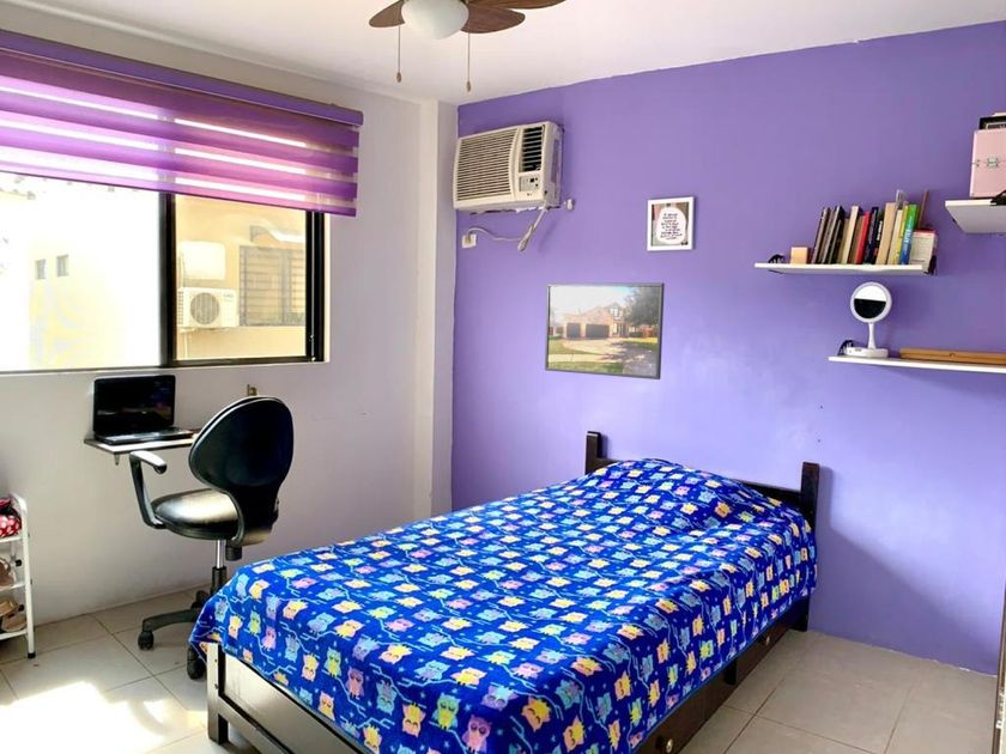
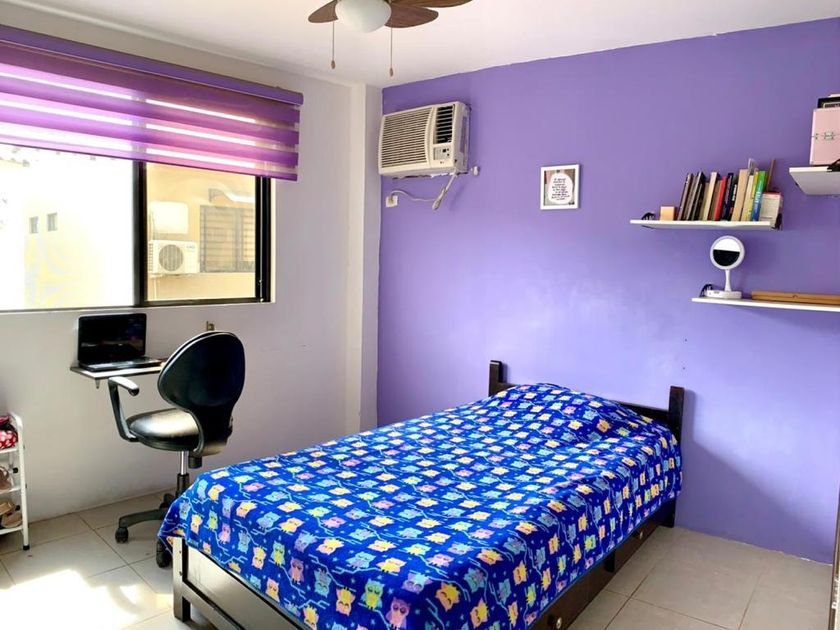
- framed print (600, 329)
